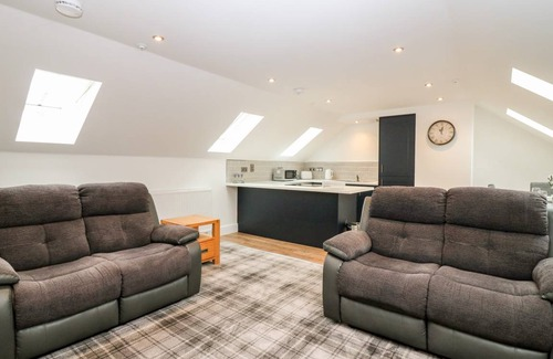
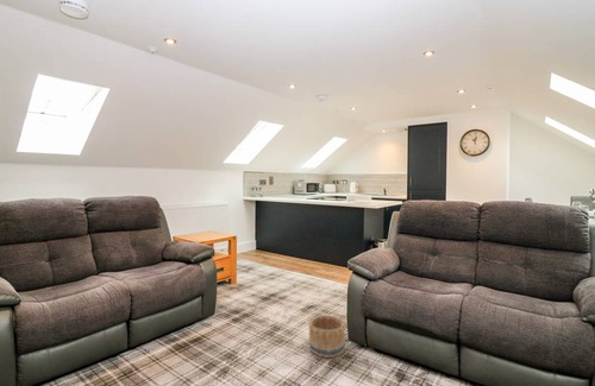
+ basket (326, 335)
